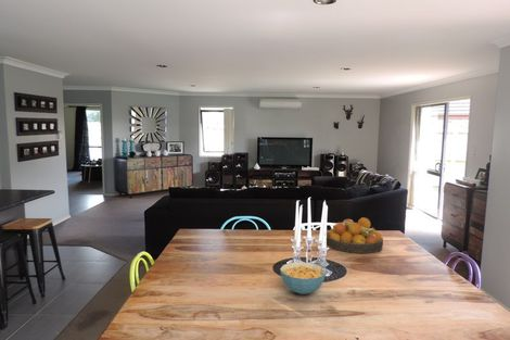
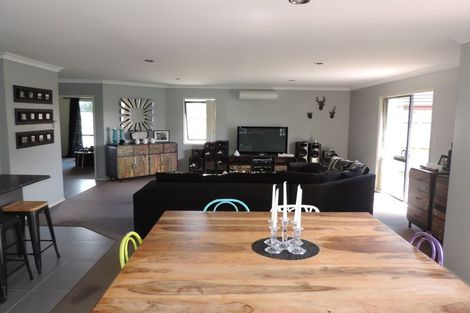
- fruit bowl (353, 231)
- cereal bowl (302, 280)
